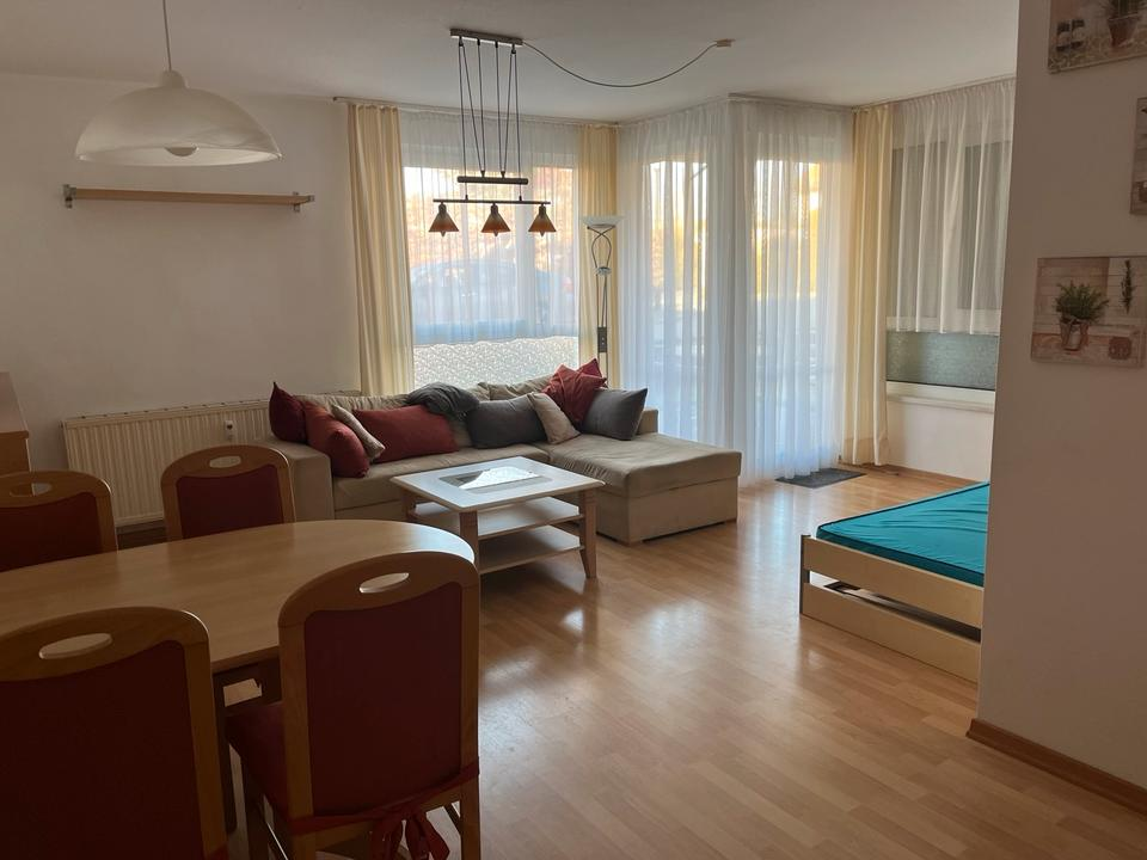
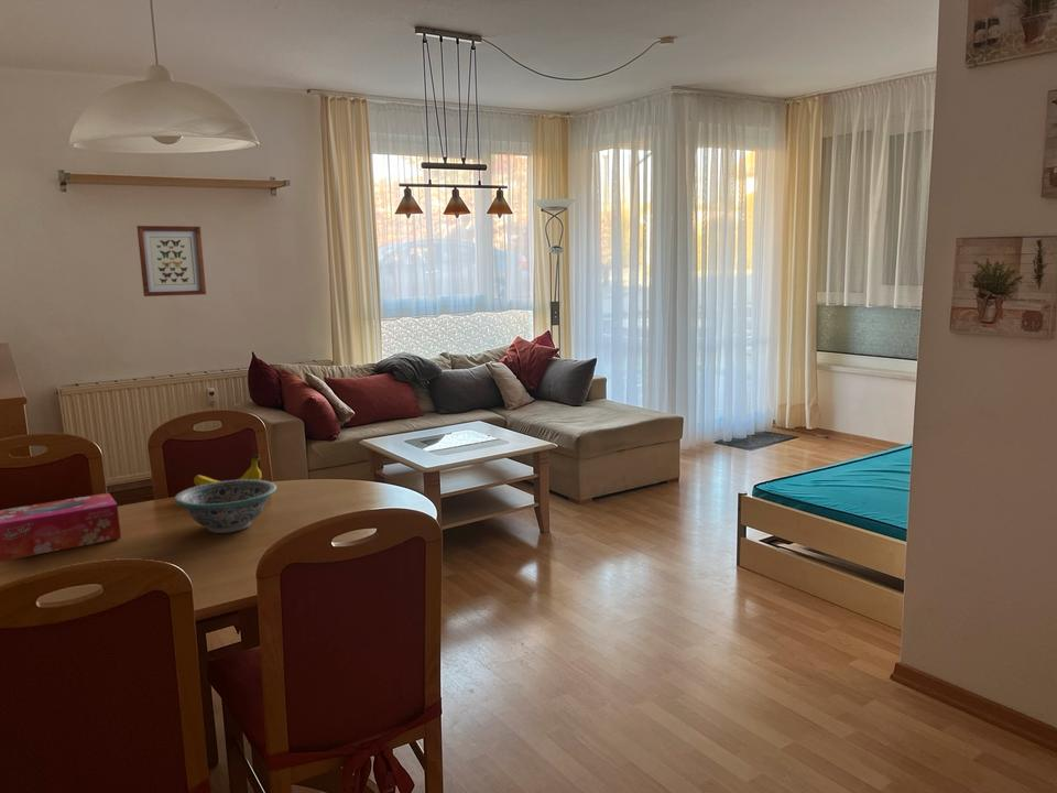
+ wall art (172, 261)
+ decorative bowl (228, 509)
+ fruit (237, 479)
+ tissue box (56, 524)
